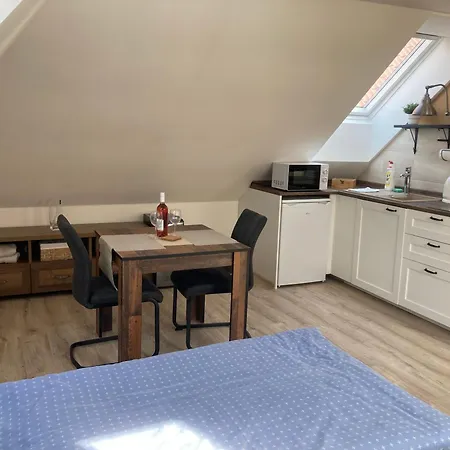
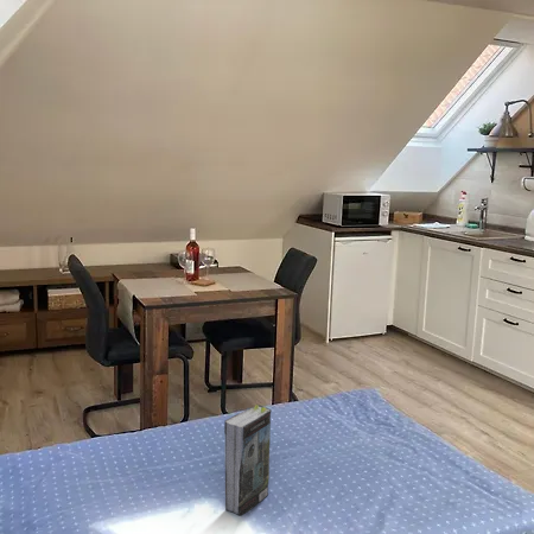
+ book (249, 456)
